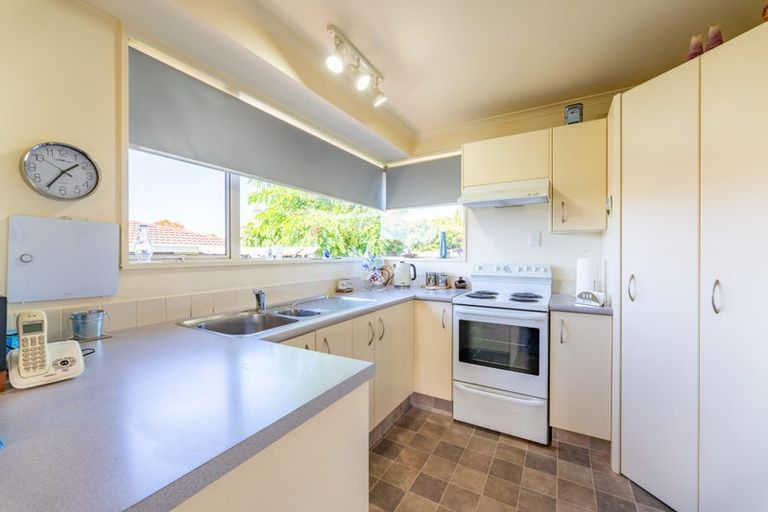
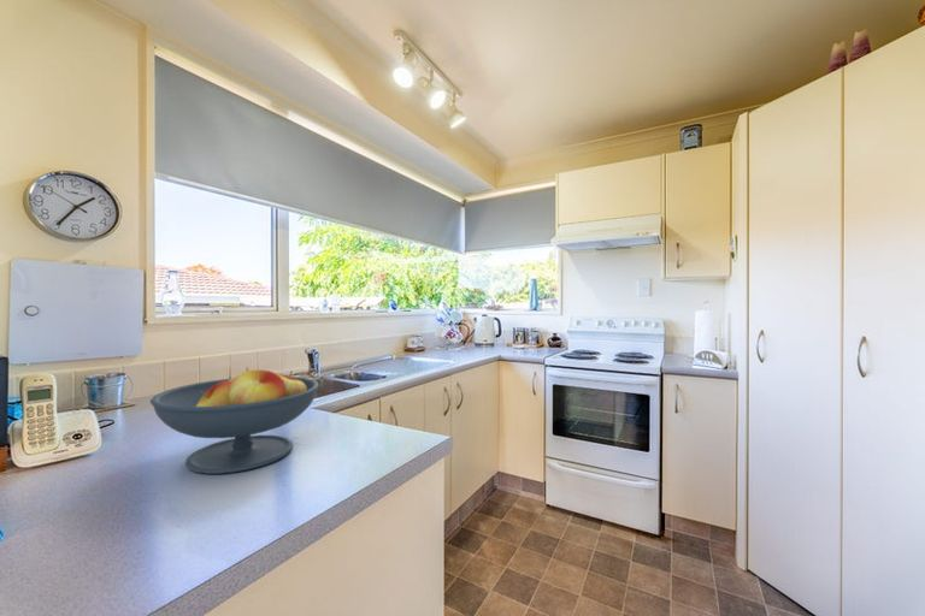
+ fruit bowl (242, 409)
